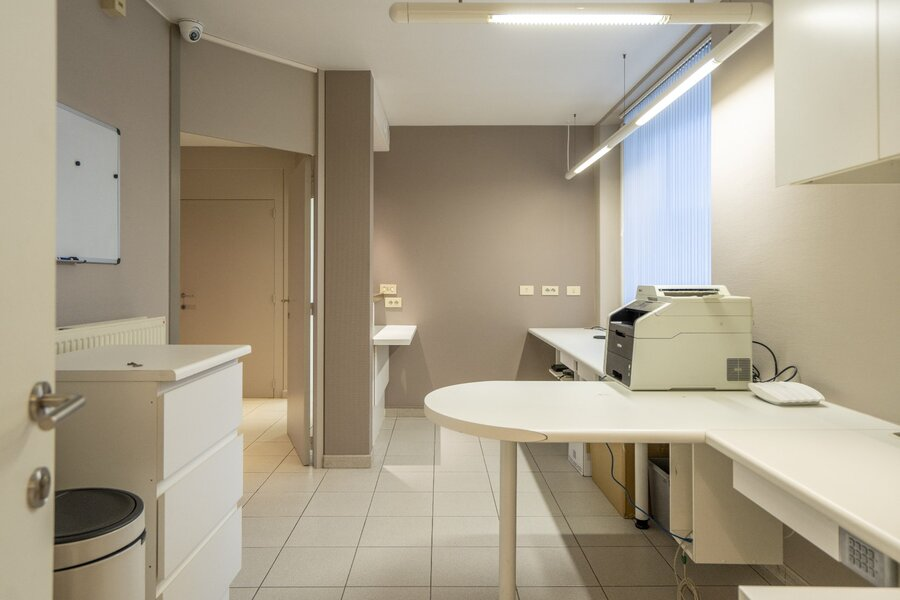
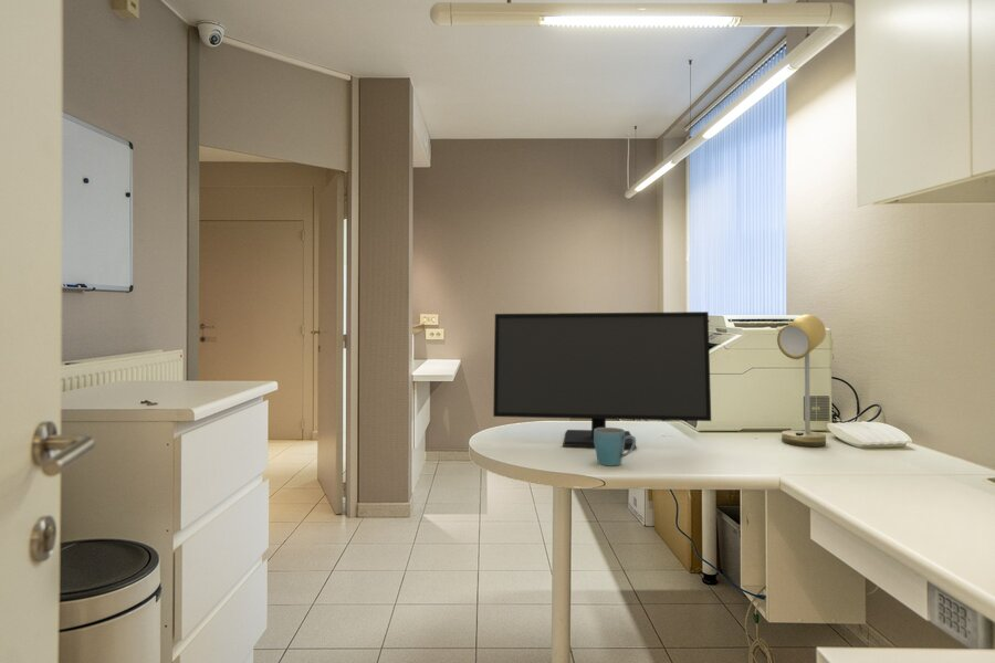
+ monitor (598, 376)
+ desk lamp (805, 378)
+ mug (615, 446)
